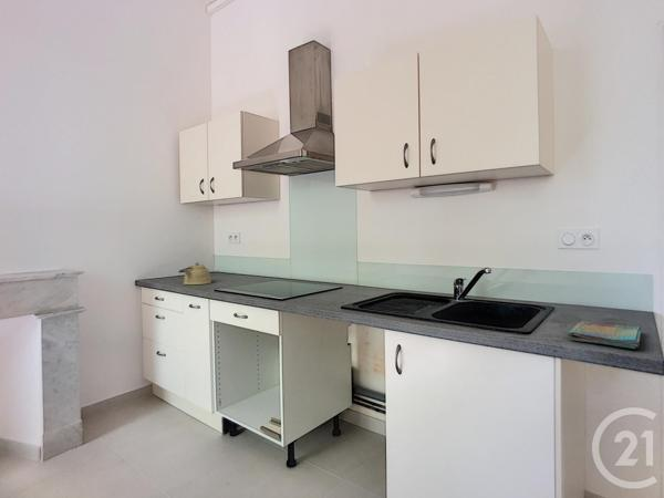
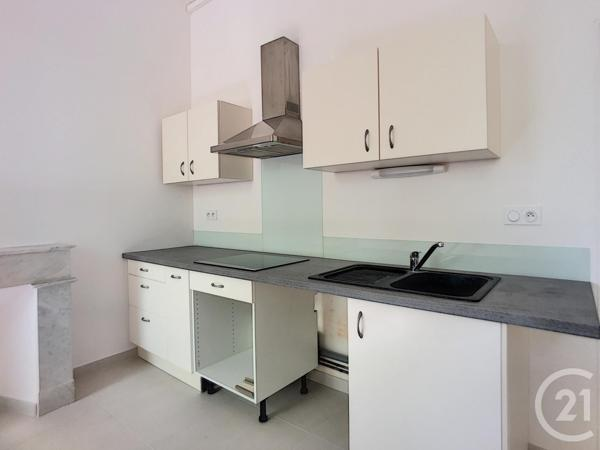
- kettle (195, 272)
- dish towel (604, 332)
